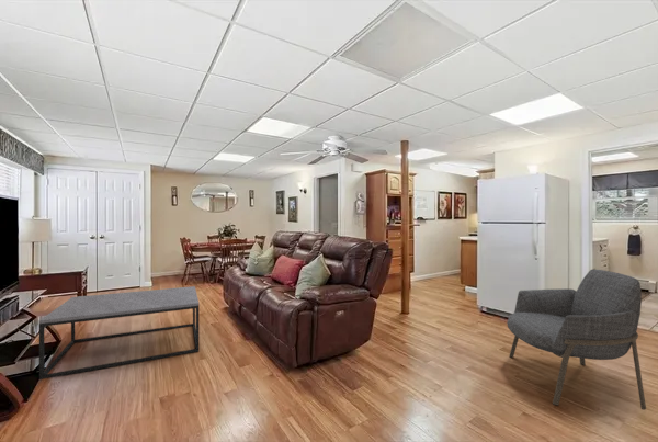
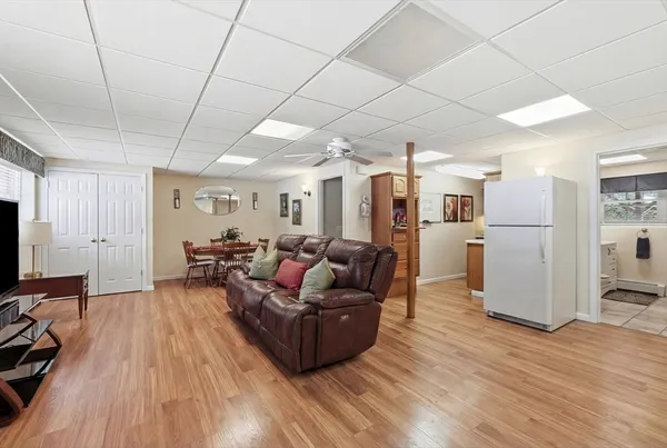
- coffee table (133, 315)
- armchair (566, 326)
